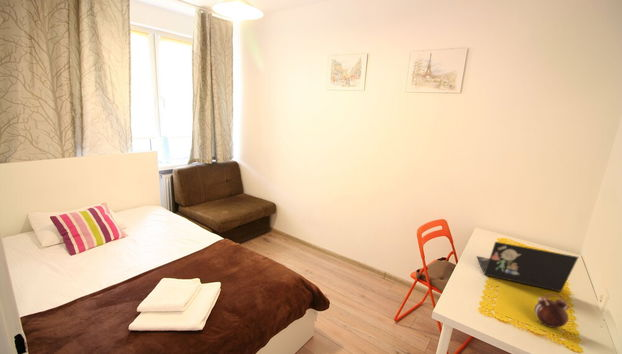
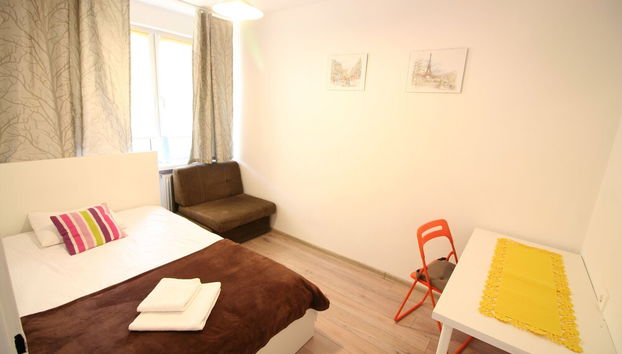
- alarm clock (551, 310)
- laptop (520, 257)
